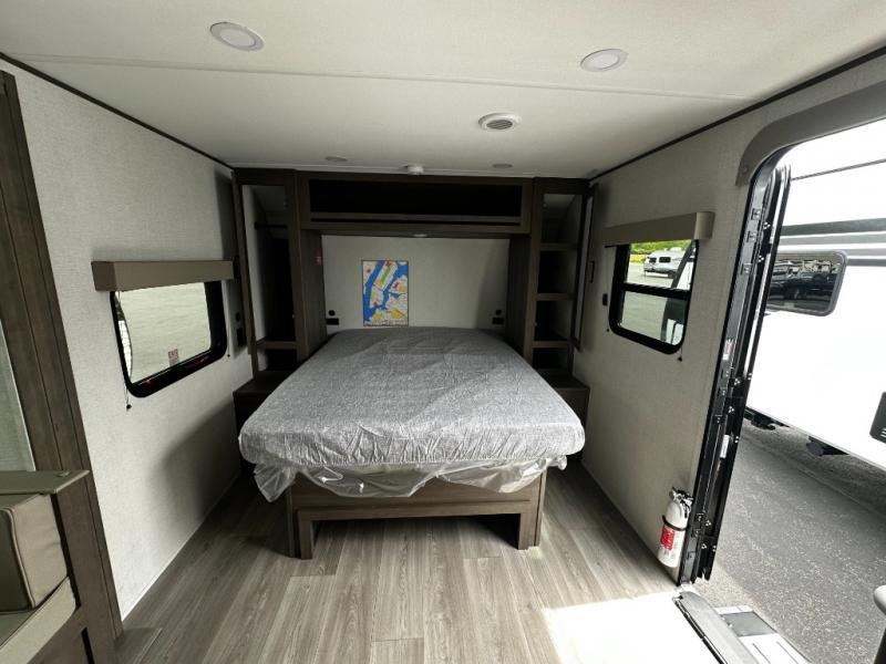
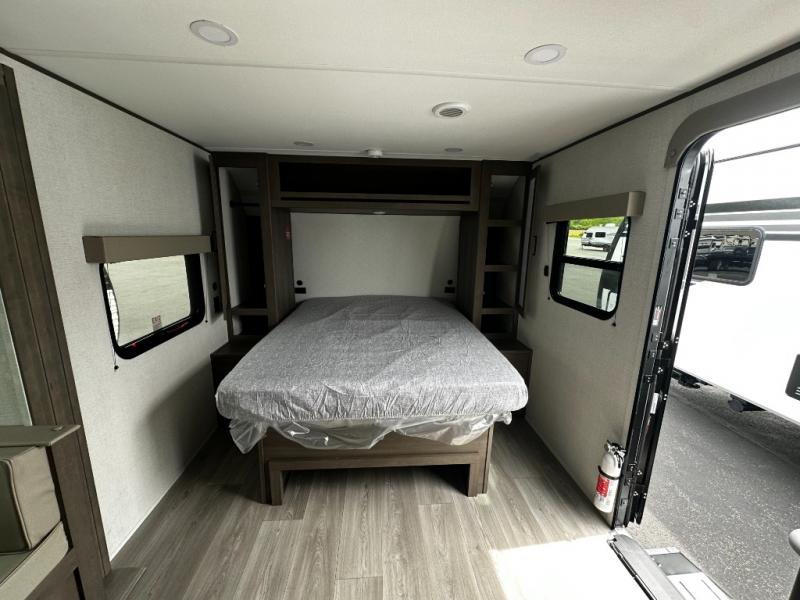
- wall art (385, 293)
